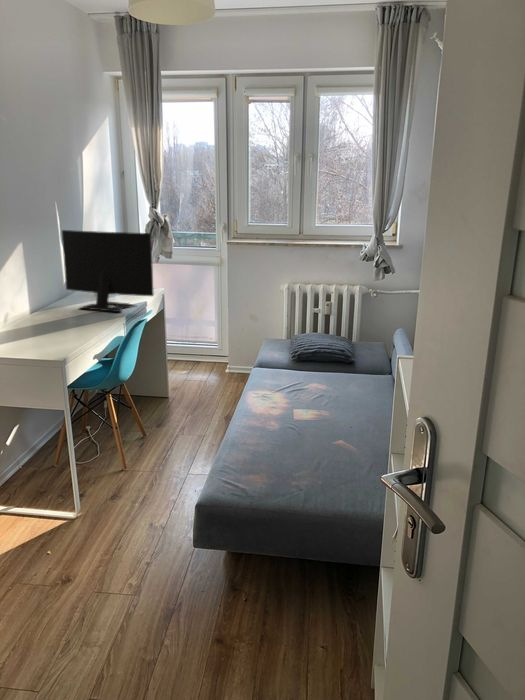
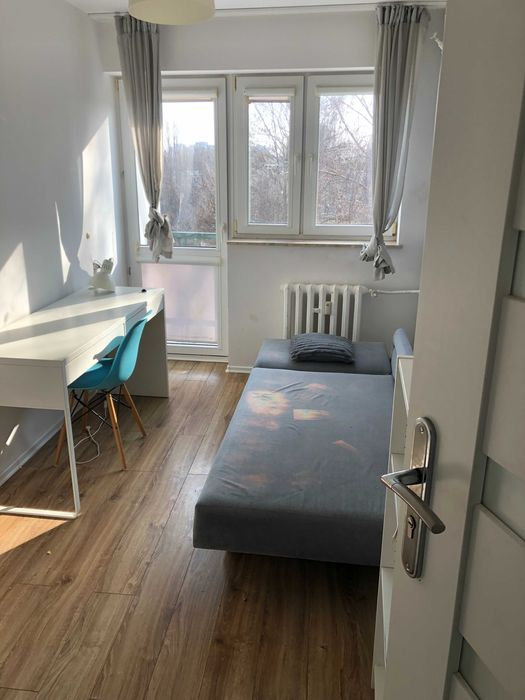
- computer monitor (106, 270)
